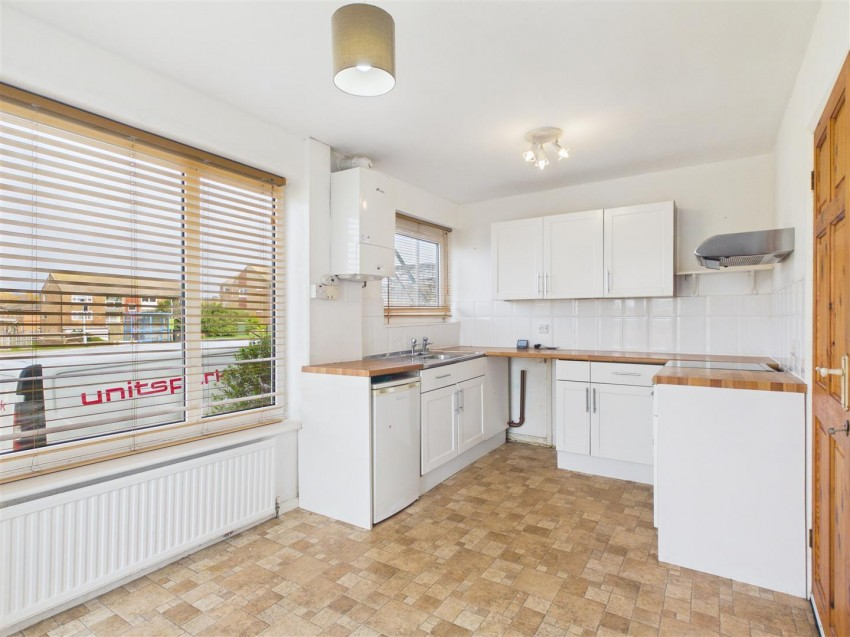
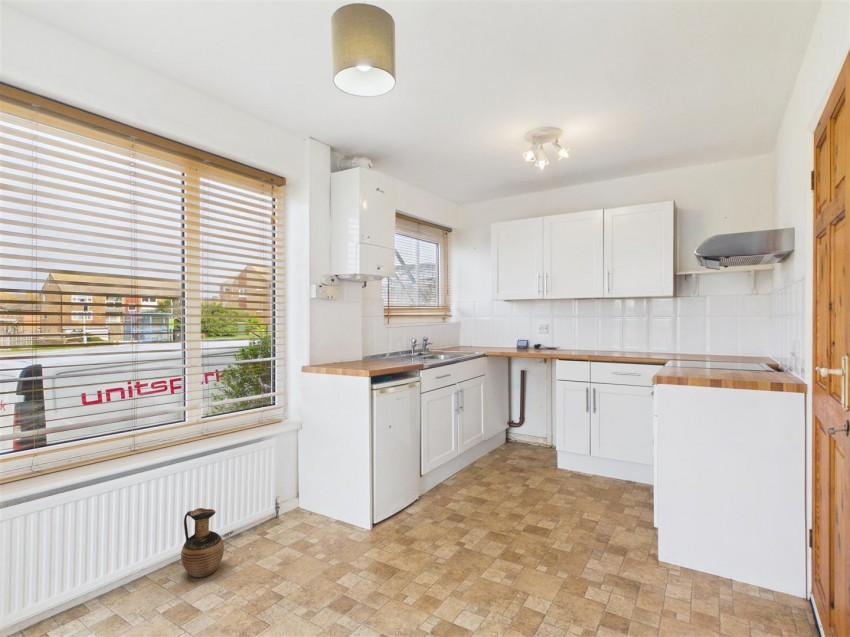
+ ceramic jug (202, 540)
